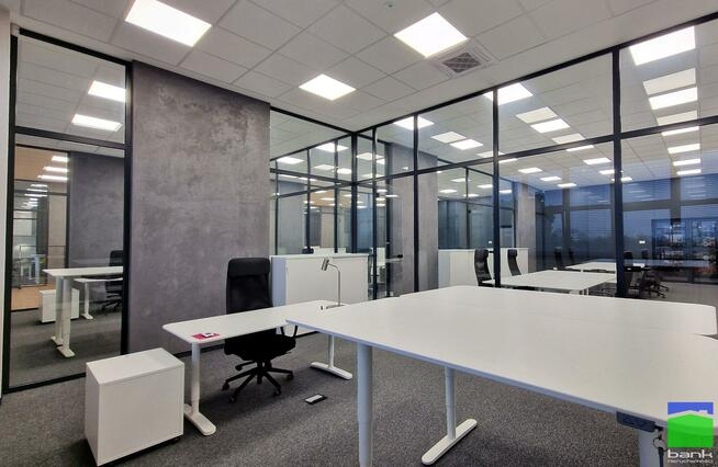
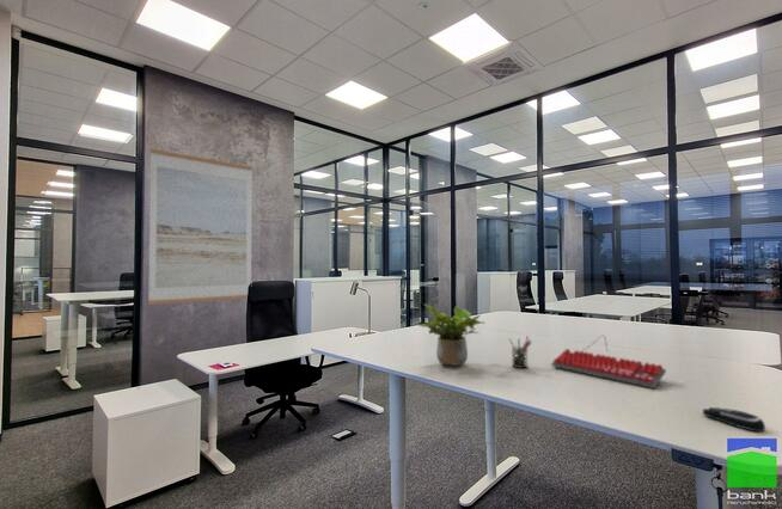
+ computer keyboard (621, 358)
+ wall art (204, 229)
+ pen holder (520, 350)
+ computer mouse (733, 416)
+ potted plant (452, 333)
